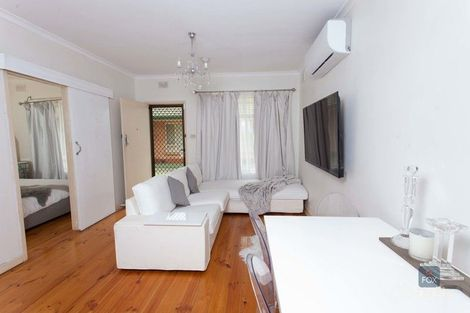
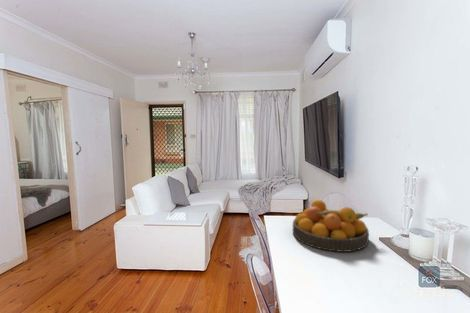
+ fruit bowl (328, 220)
